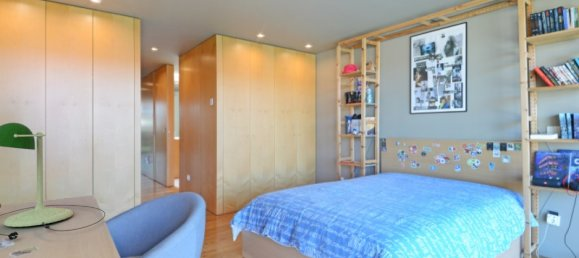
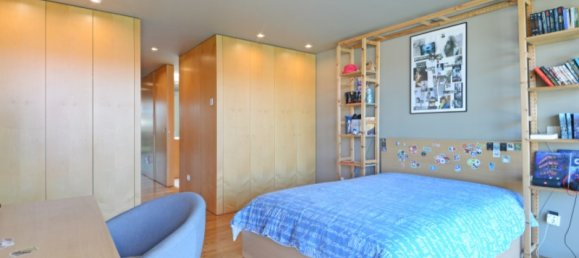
- desk lamp (42, 171)
